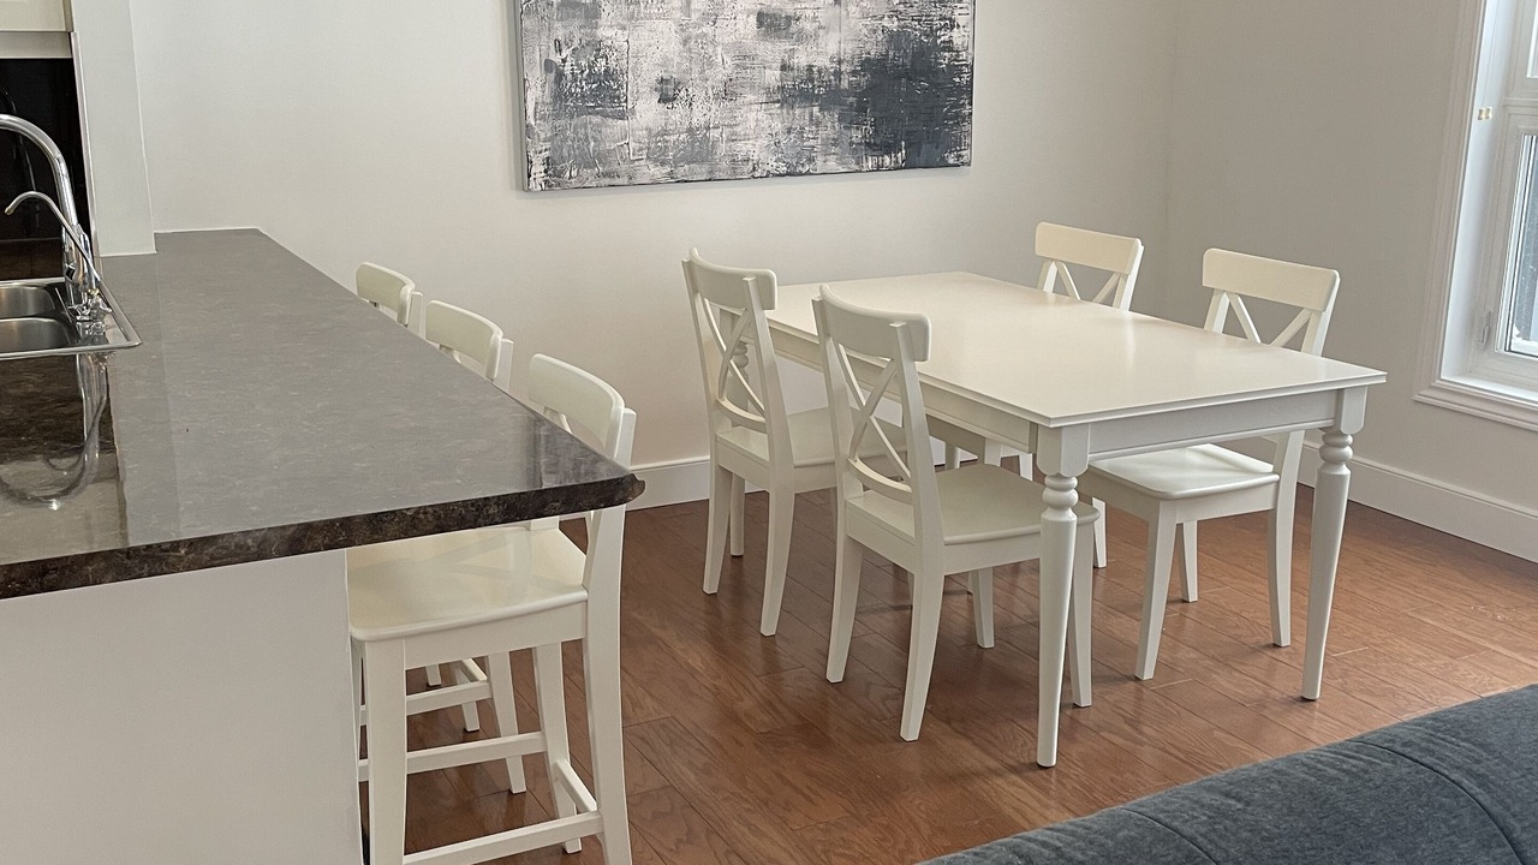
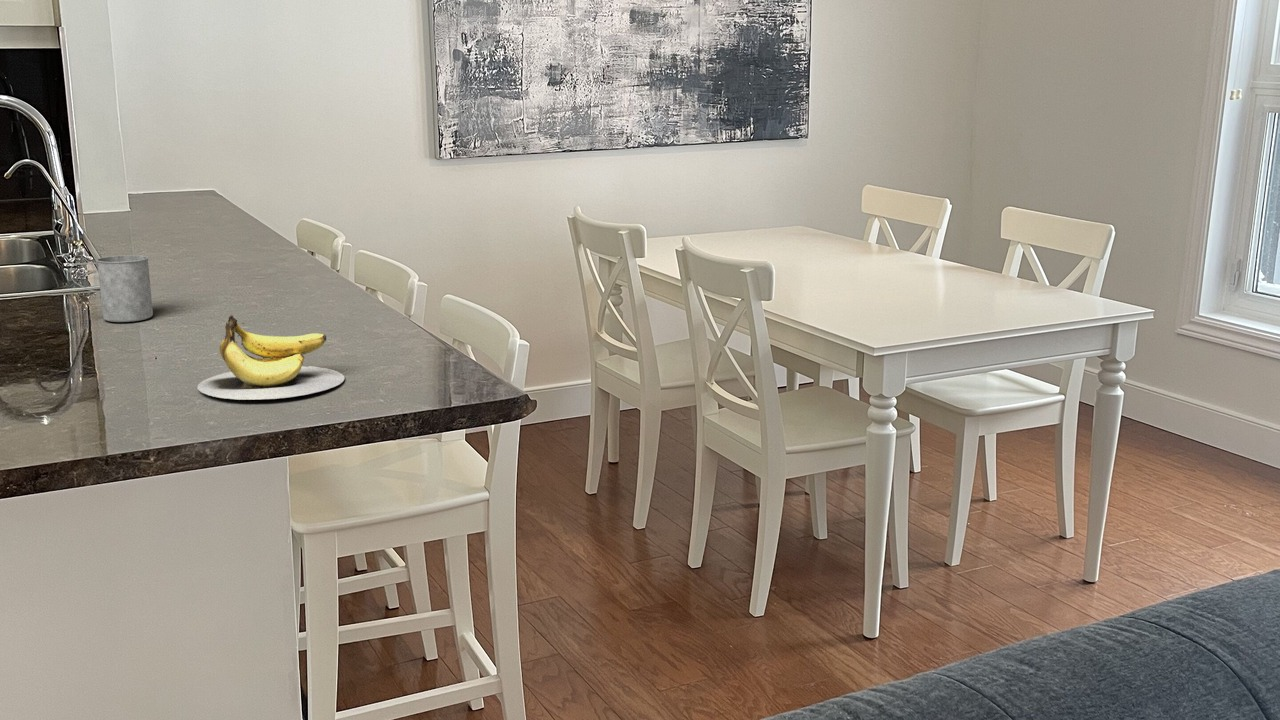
+ banana (270, 347)
+ mug (112, 289)
